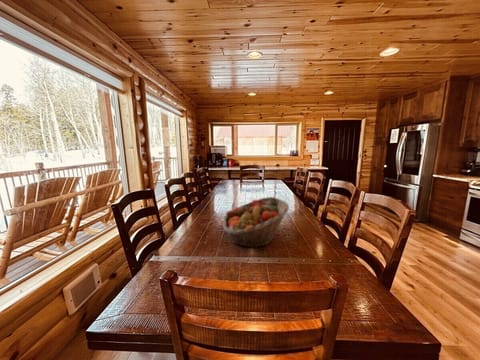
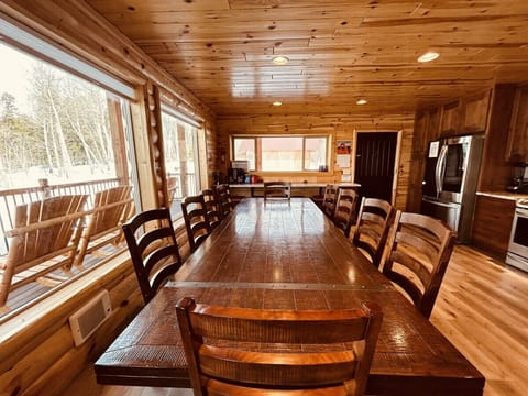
- fruit basket (254, 218)
